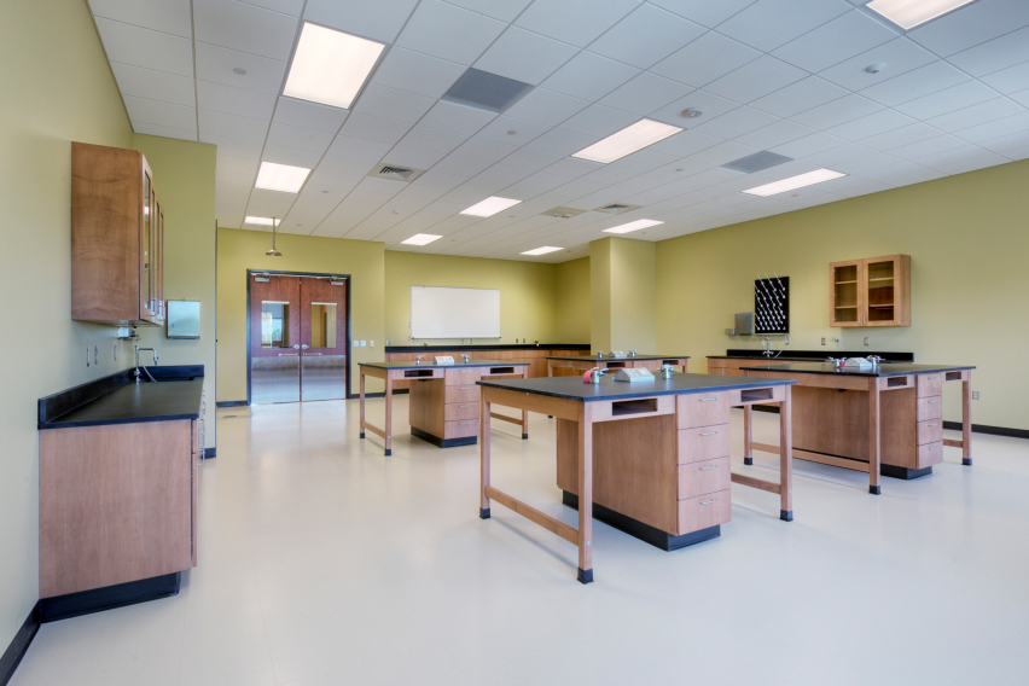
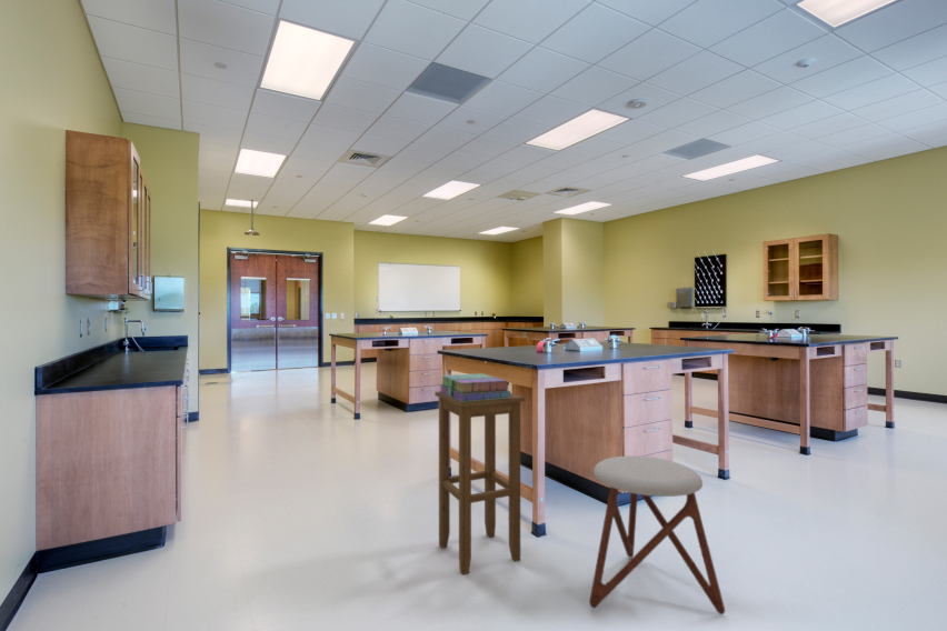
+ stool (478, 473)
+ stool (635, 524)
+ books (472, 385)
